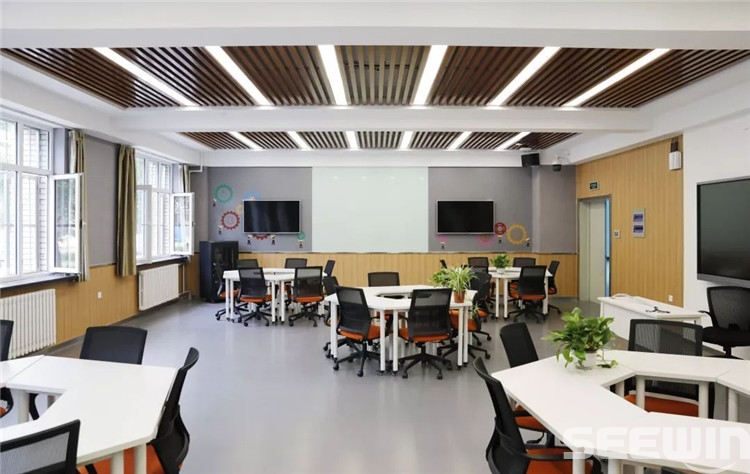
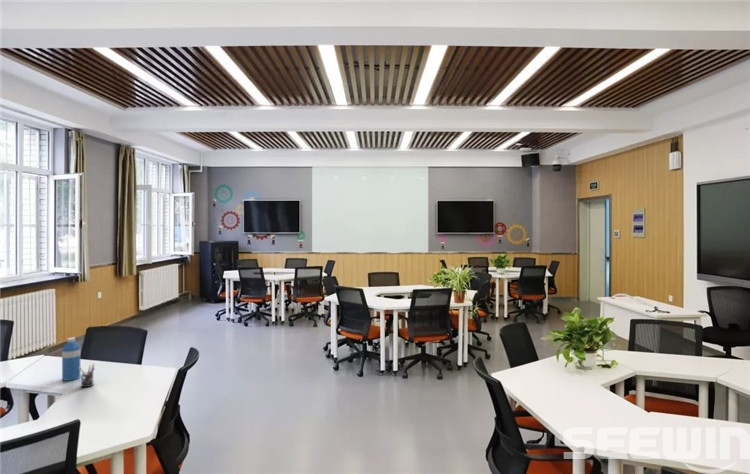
+ water bottle (71, 358)
+ pen holder (88, 374)
